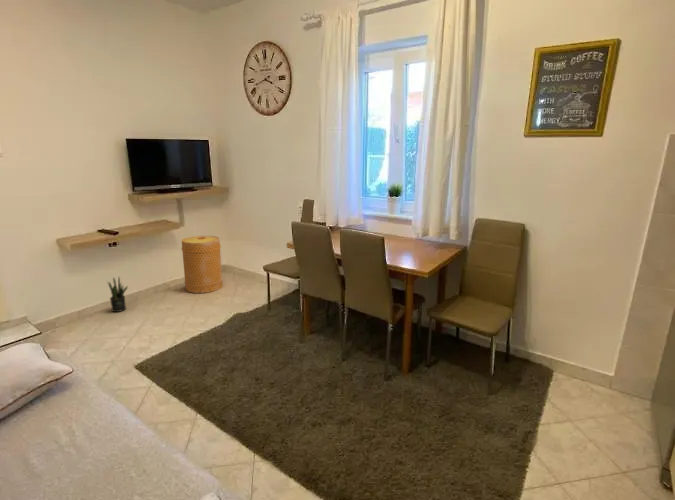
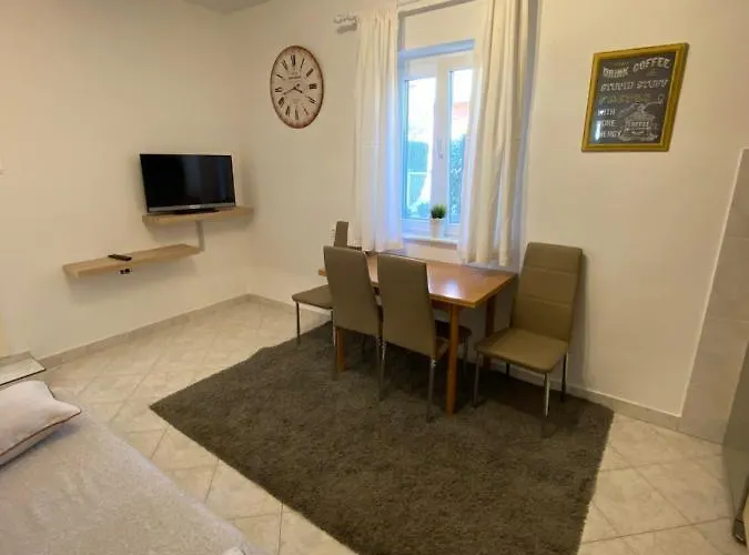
- potted plant (118, 294)
- basket (202, 263)
